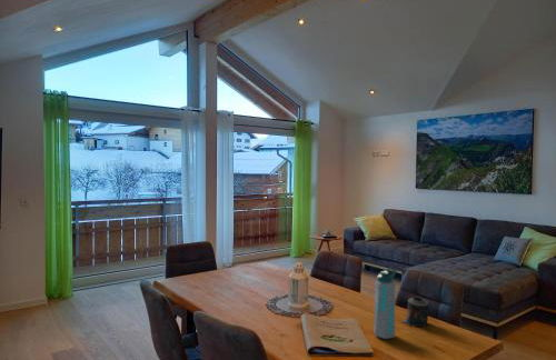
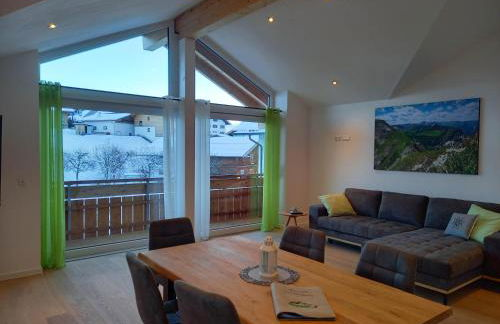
- water bottle (385, 302)
- candle (414, 310)
